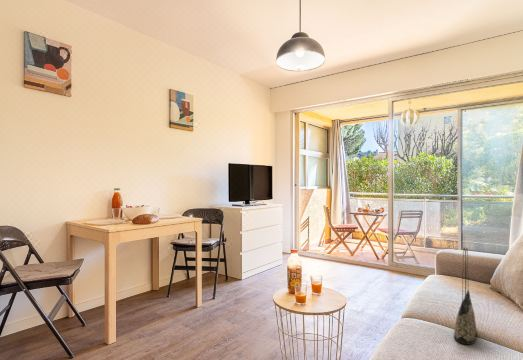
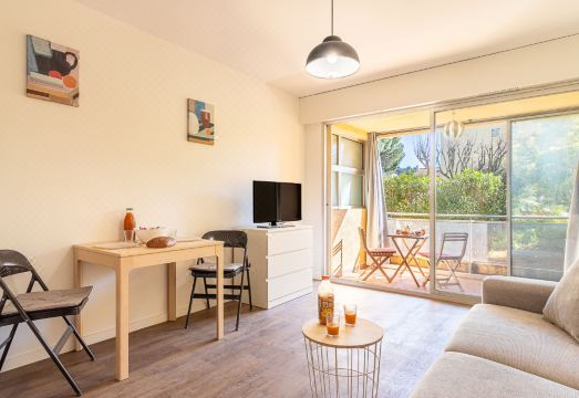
- tote bag (465, 291)
